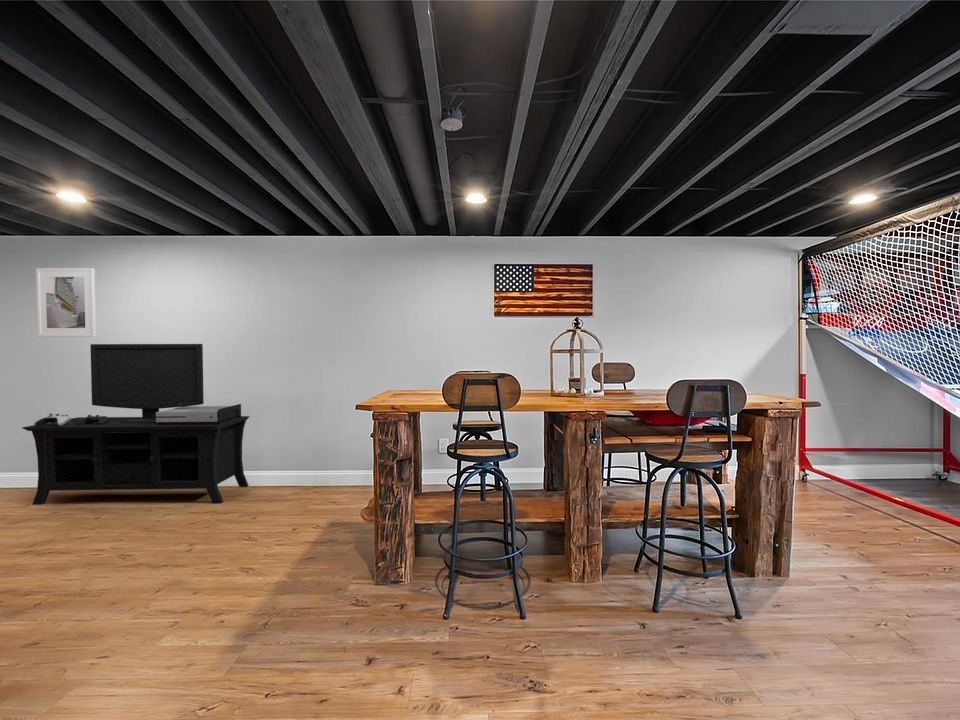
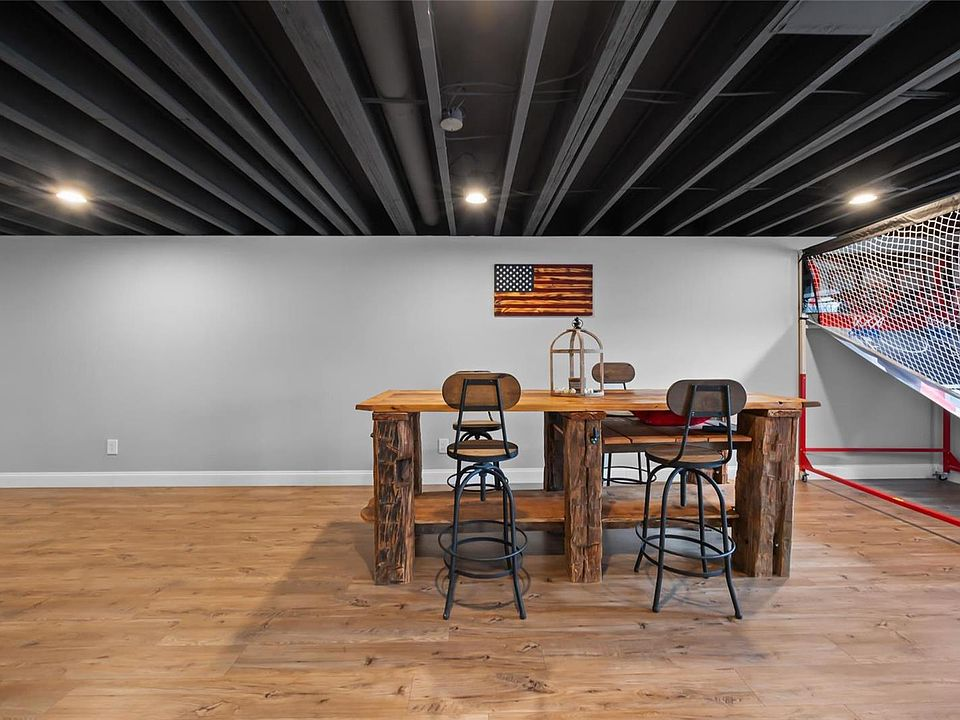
- media console (143, 420)
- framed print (66, 302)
